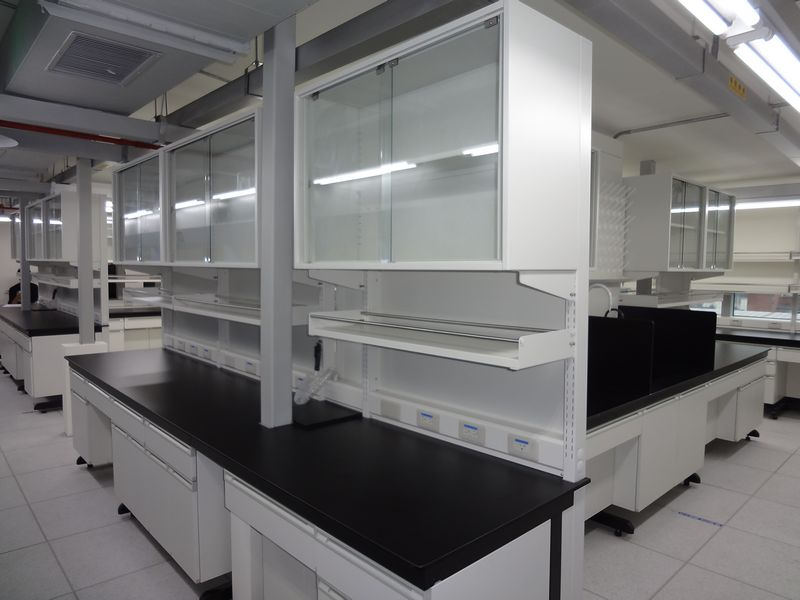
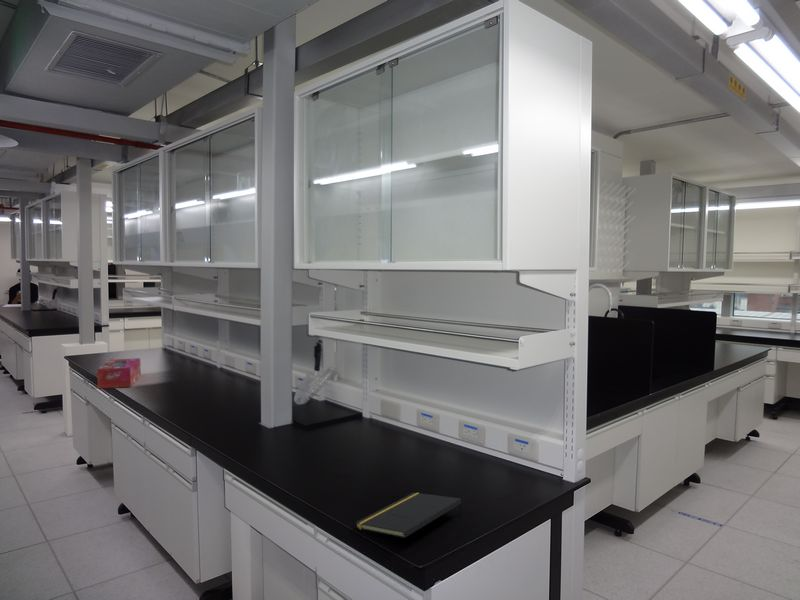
+ tissue box (120, 372)
+ notepad (409, 513)
